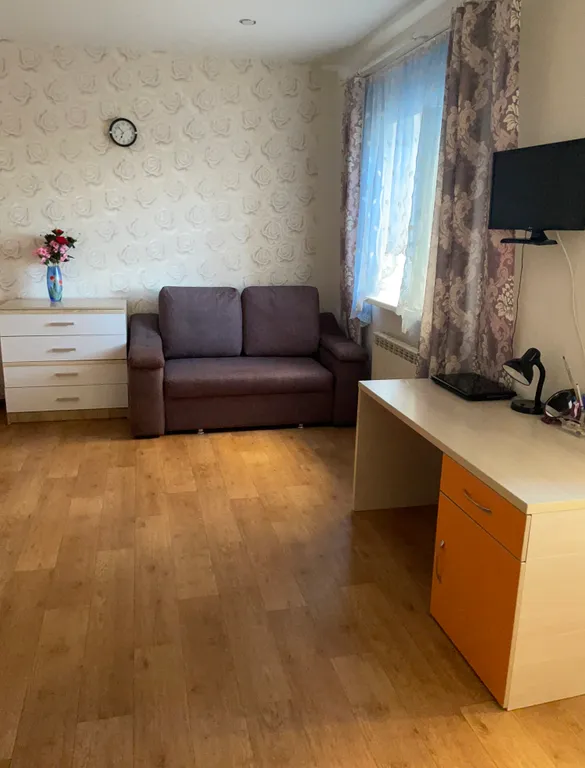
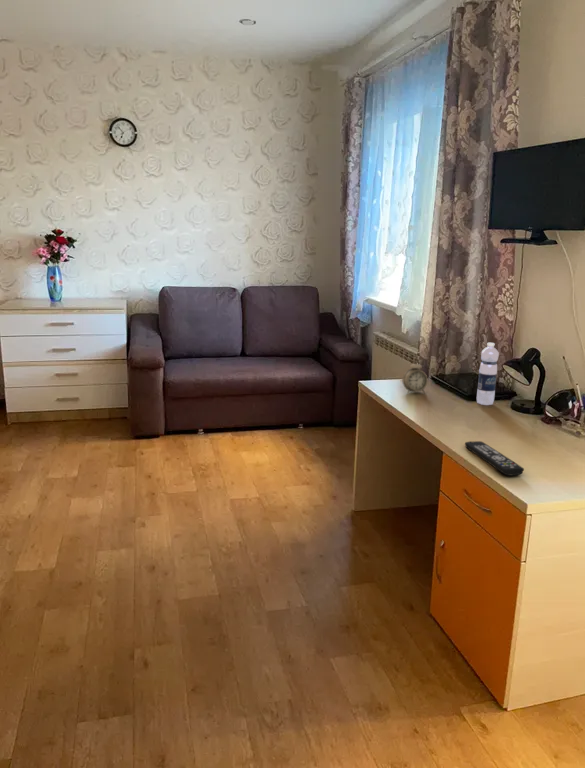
+ alarm clock (415, 375)
+ water bottle (487, 373)
+ remote control (492, 457)
